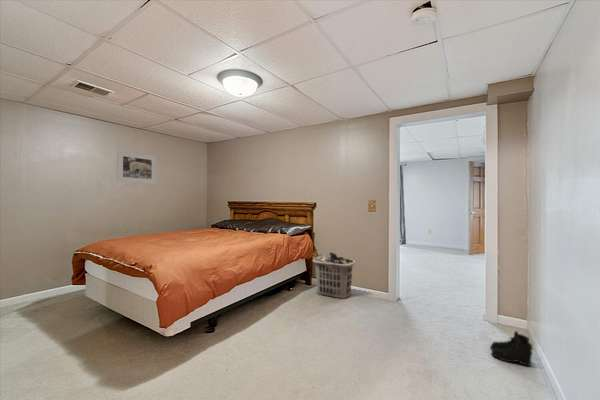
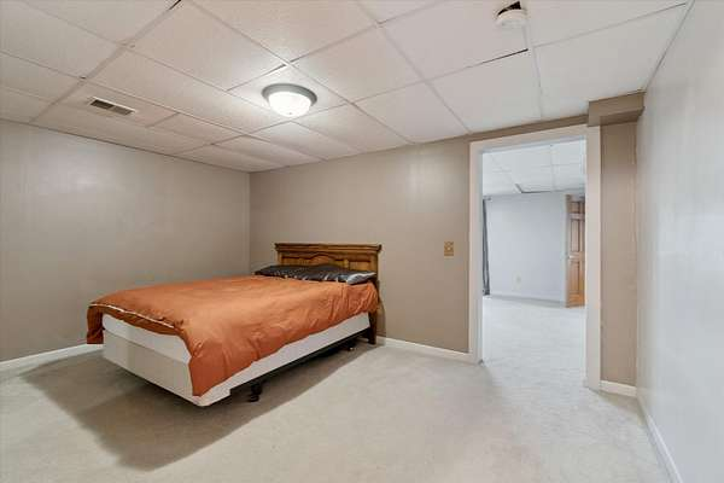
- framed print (137, 168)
- clothes hamper (333, 273)
- boots (510, 344)
